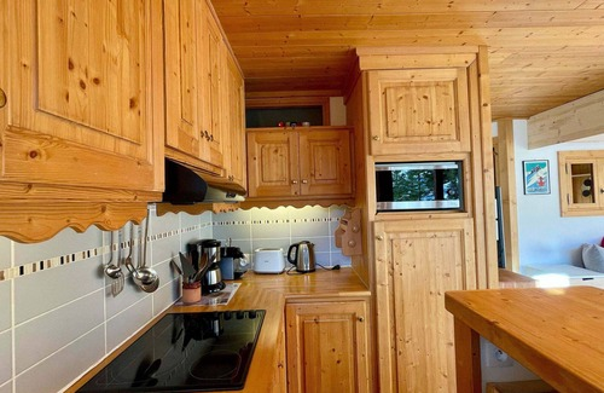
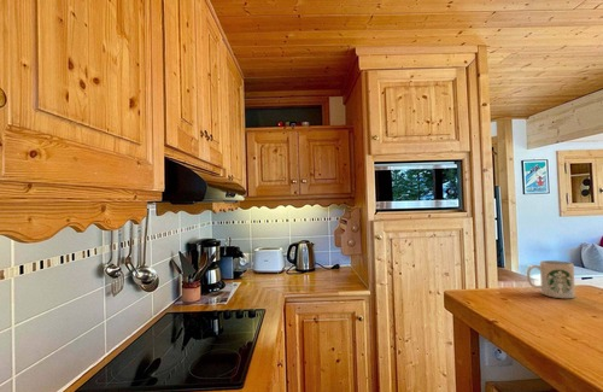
+ mug (549, 277)
